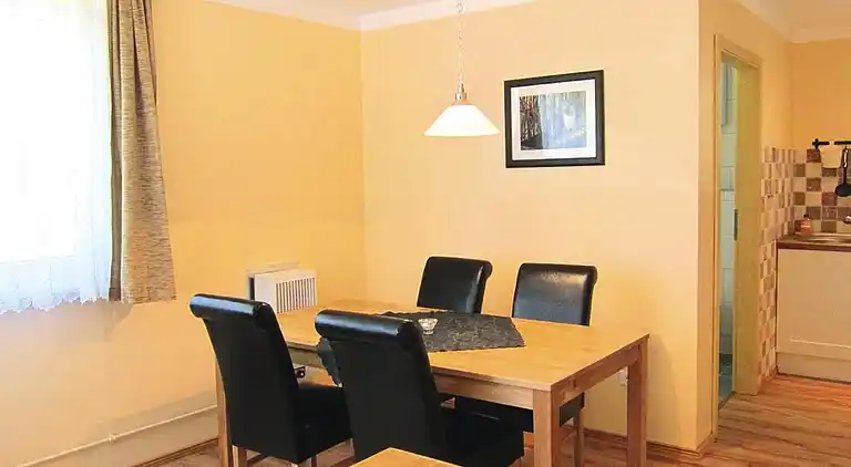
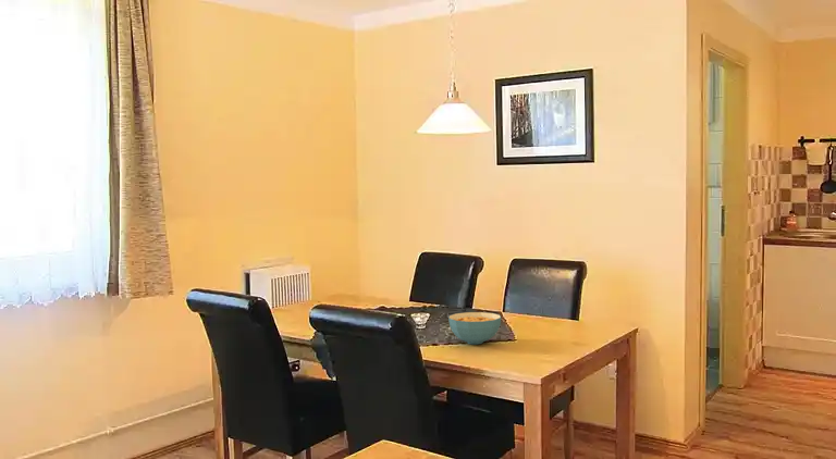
+ cereal bowl (475, 330)
